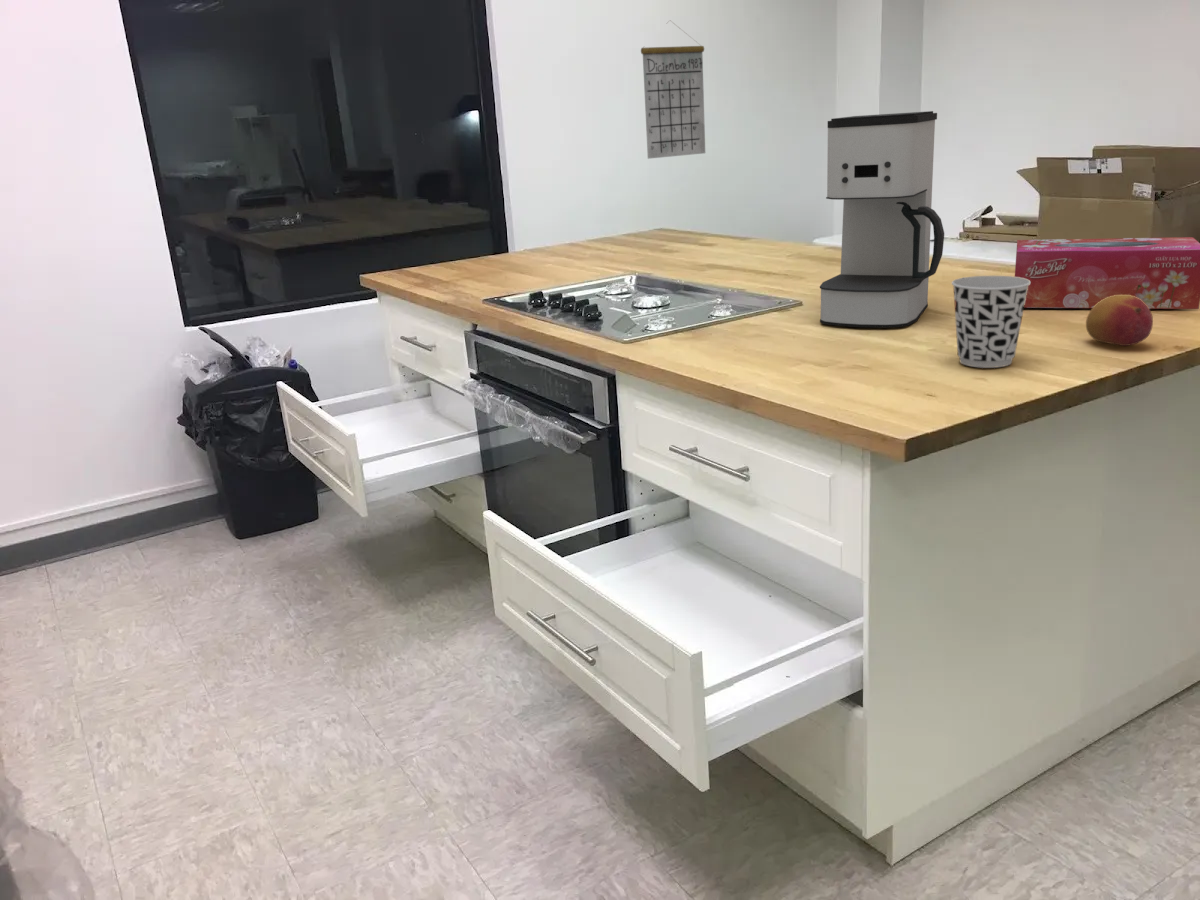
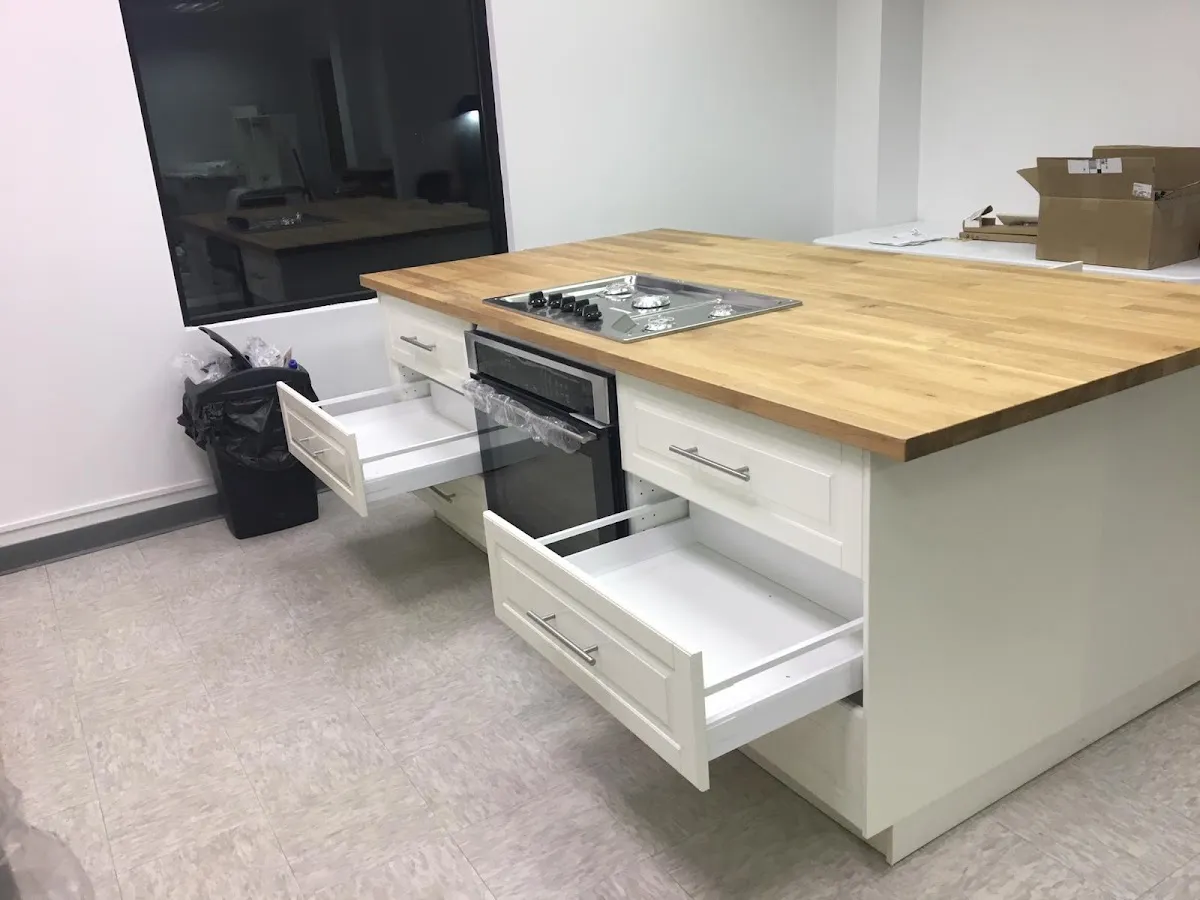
- cup (988, 322)
- calendar (674, 89)
- tissue box (1102, 272)
- coffee maker (885, 218)
- fruit (1117, 319)
